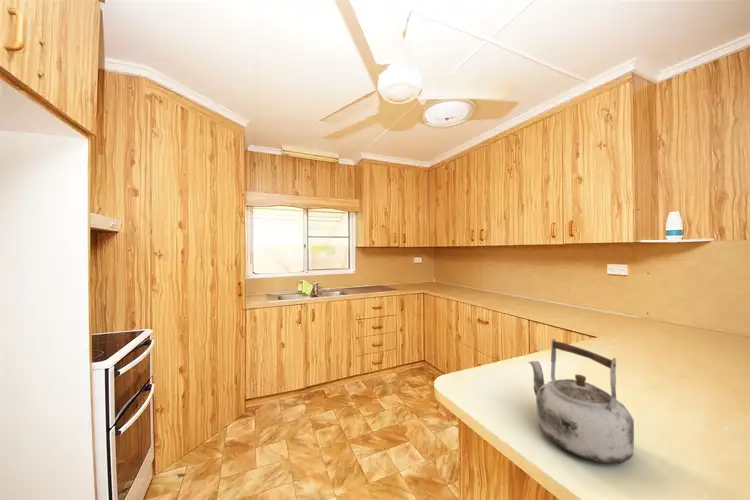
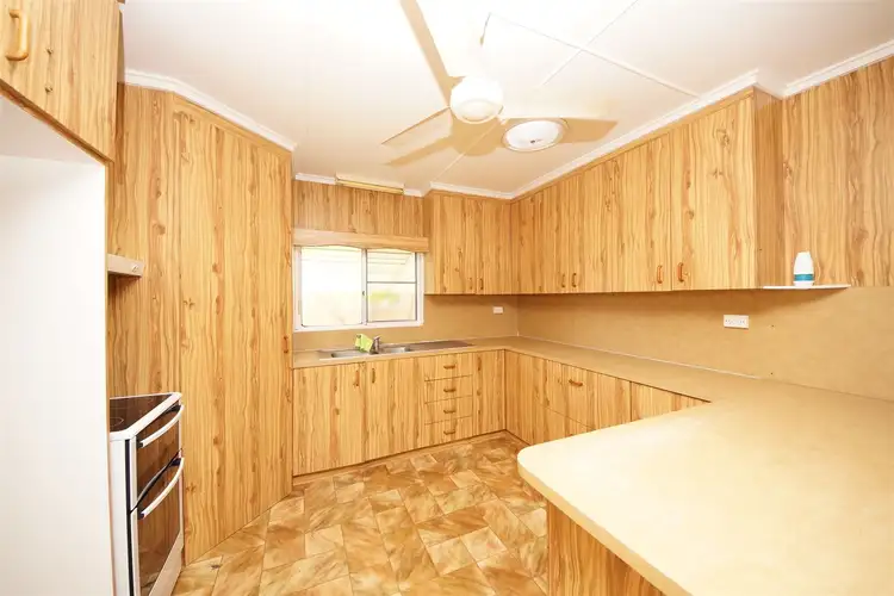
- kettle (570, 388)
